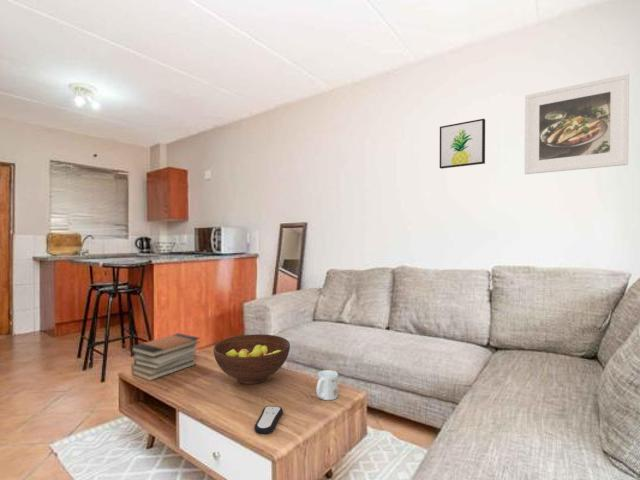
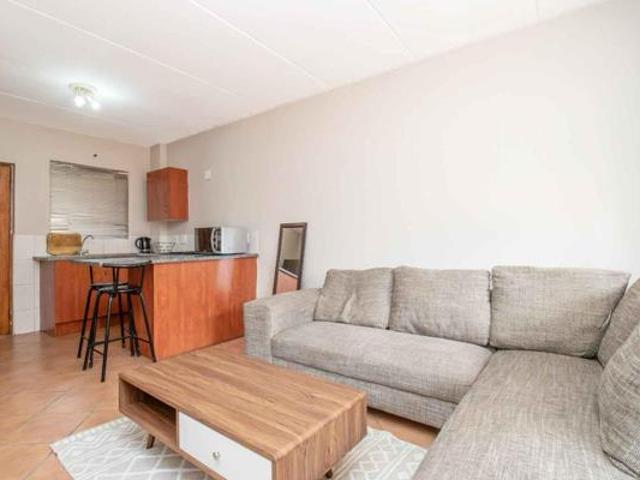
- remote control (268, 418)
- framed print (573, 127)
- mug (325, 386)
- fruit bowl (252, 361)
- book stack (166, 355)
- wall art (461, 144)
